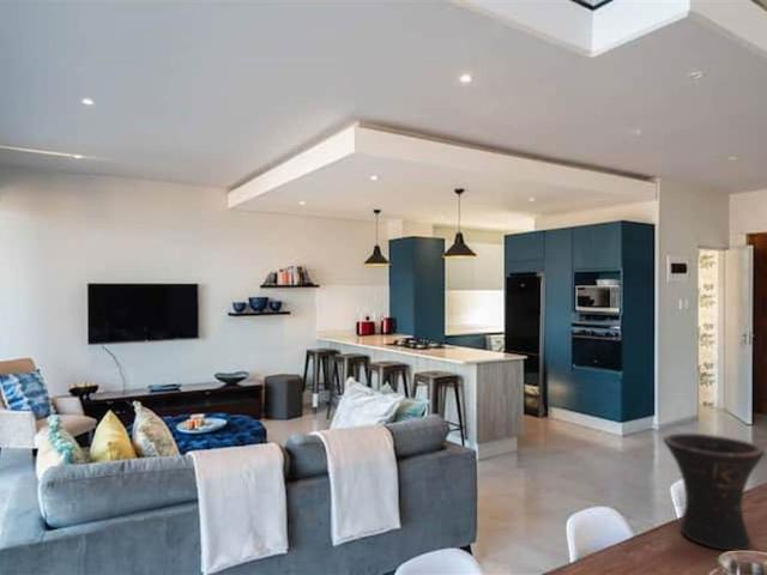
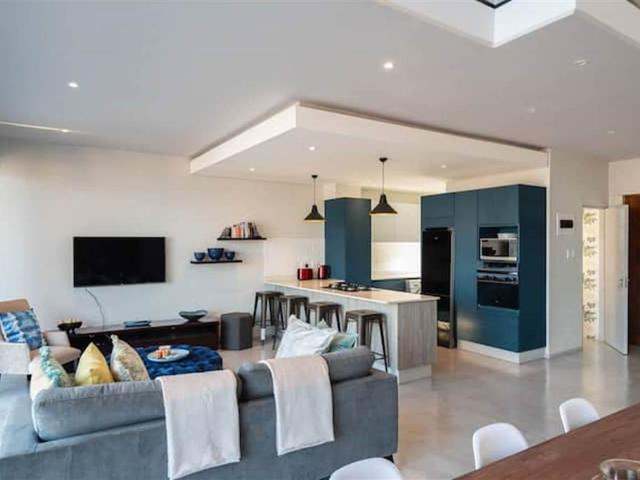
- vase (712, 489)
